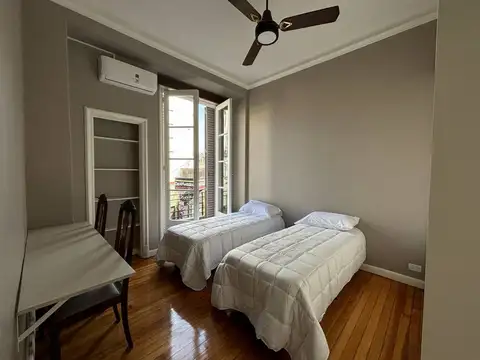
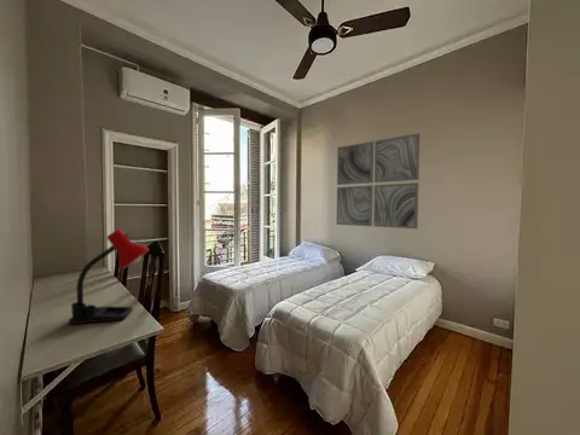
+ desk lamp (120, 266)
+ wall art (372, 185)
